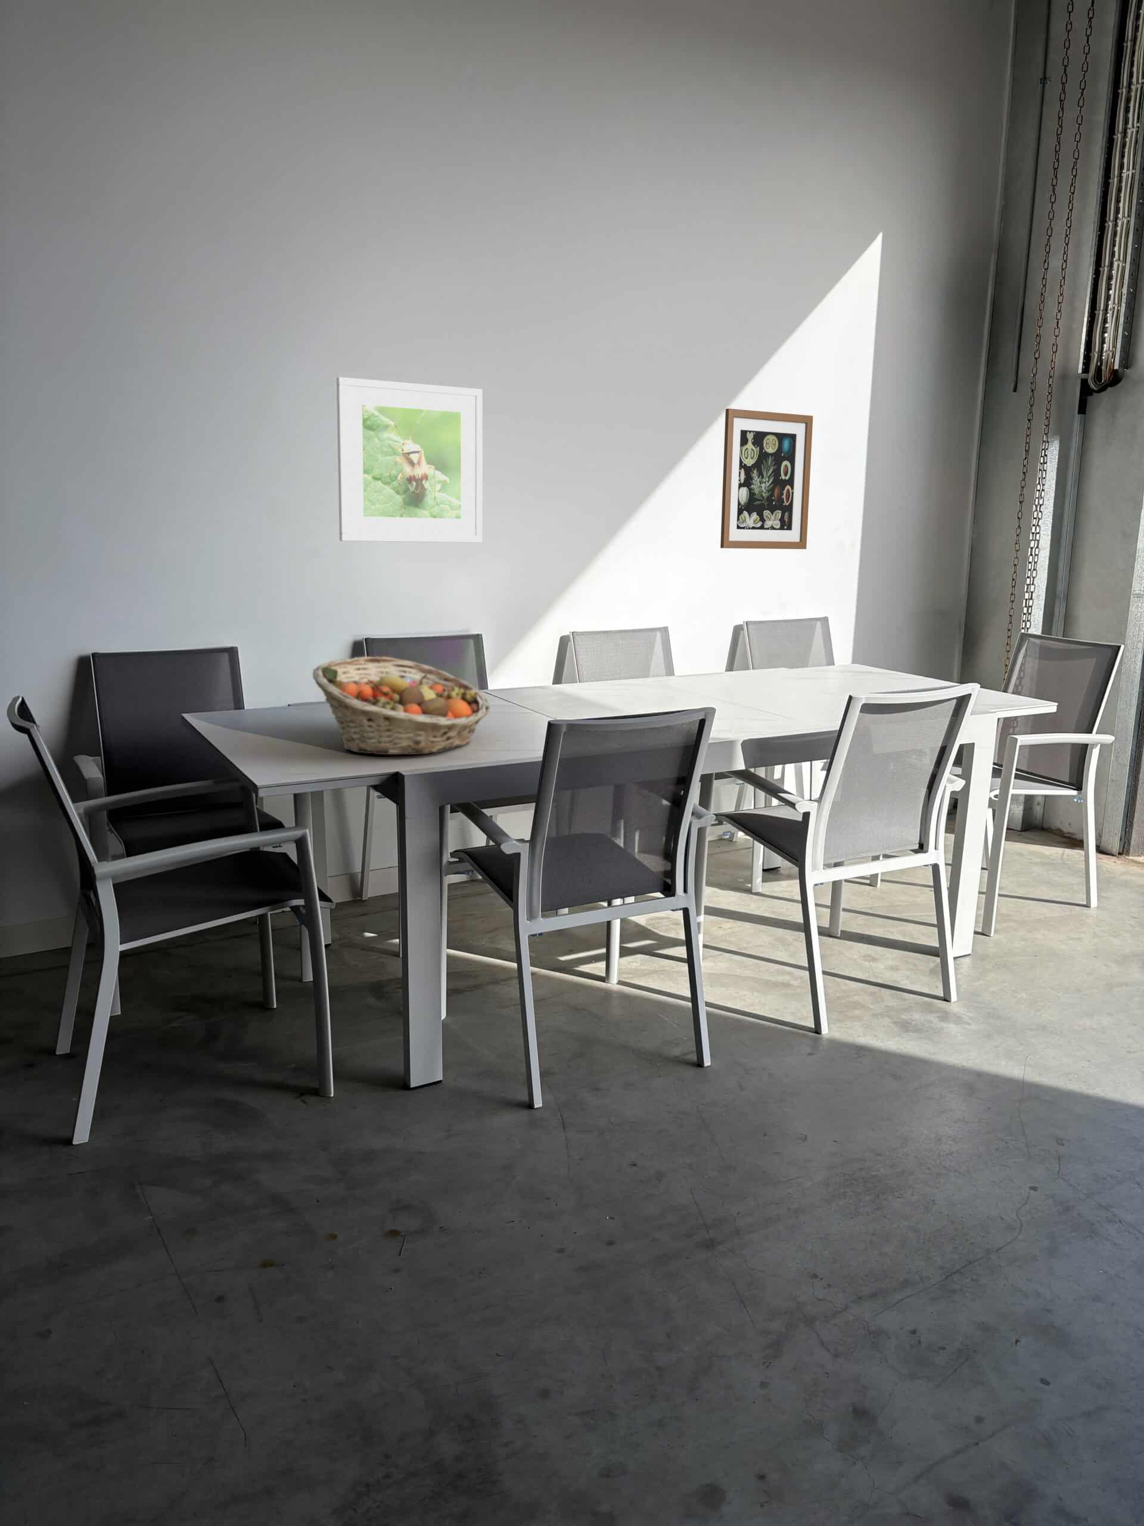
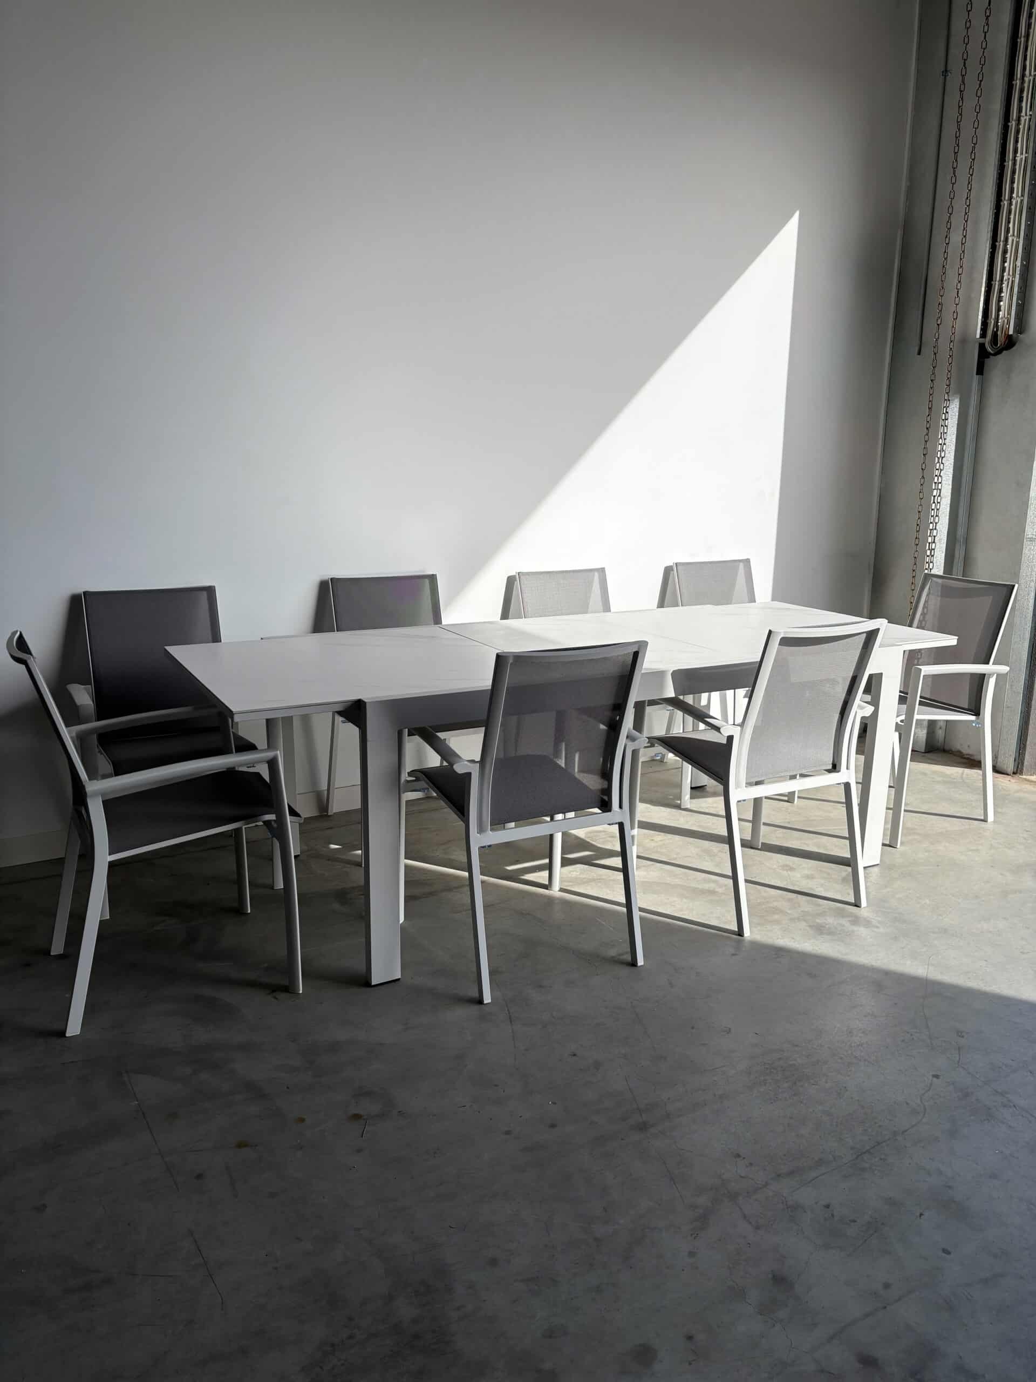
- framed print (412, 463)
- wall art (767, 481)
- fruit basket (403, 703)
